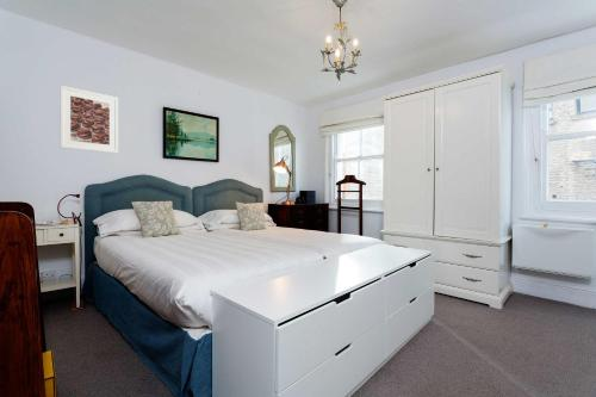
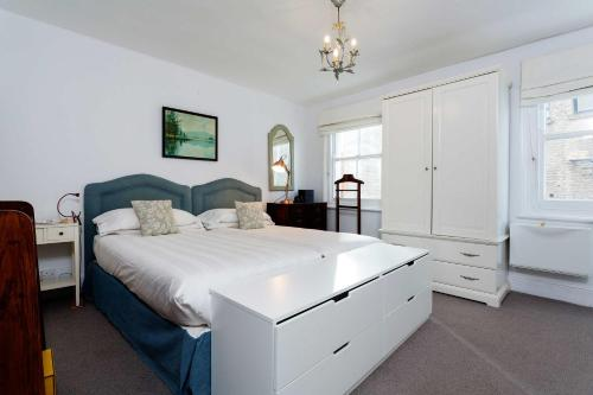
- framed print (91, 120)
